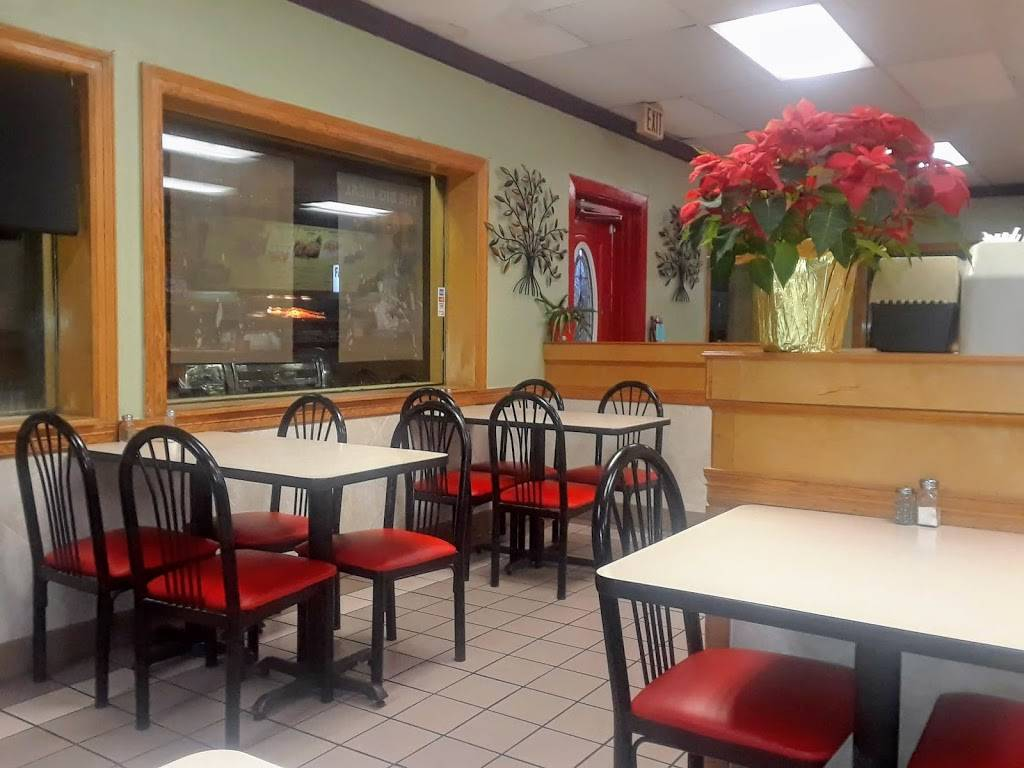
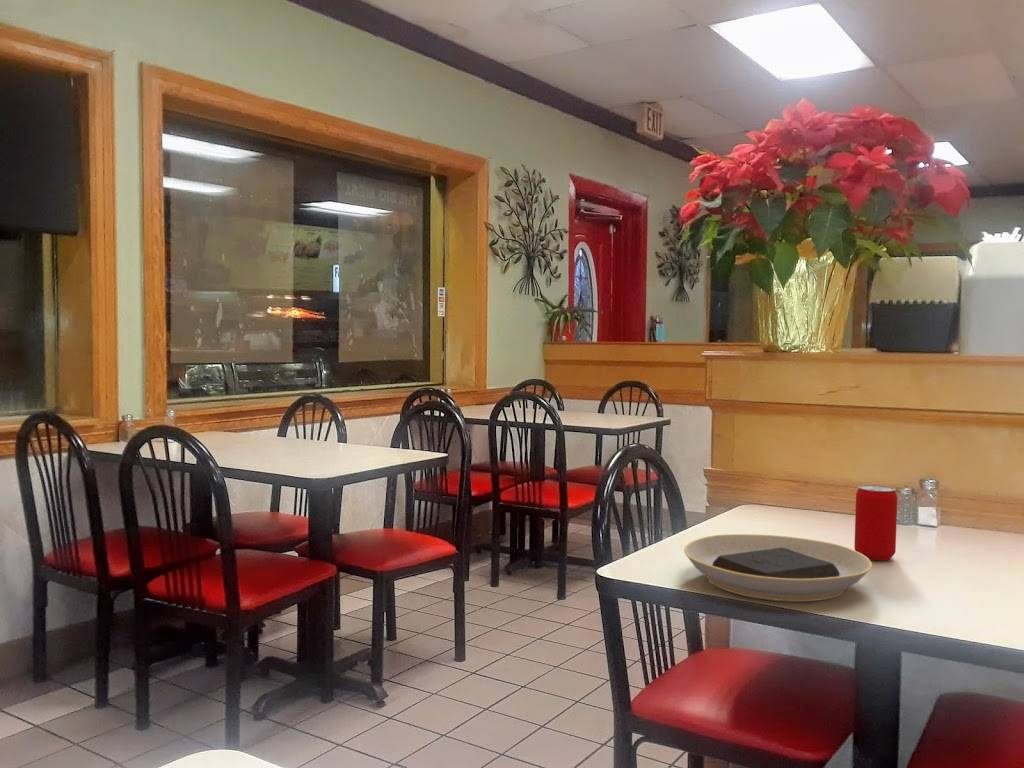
+ beverage can (875, 522)
+ plate (774, 567)
